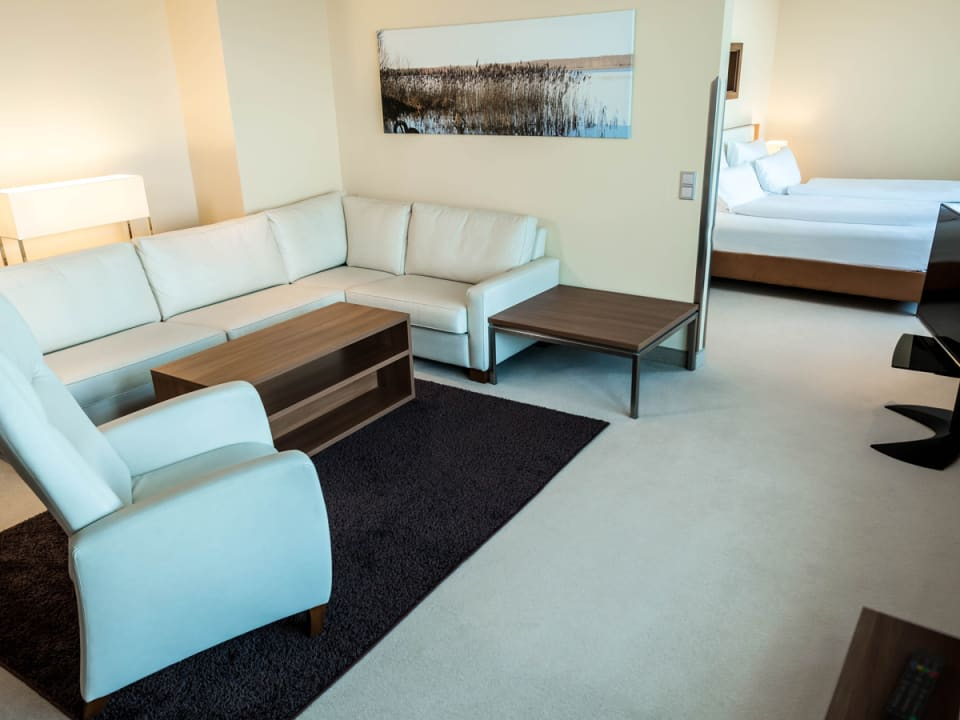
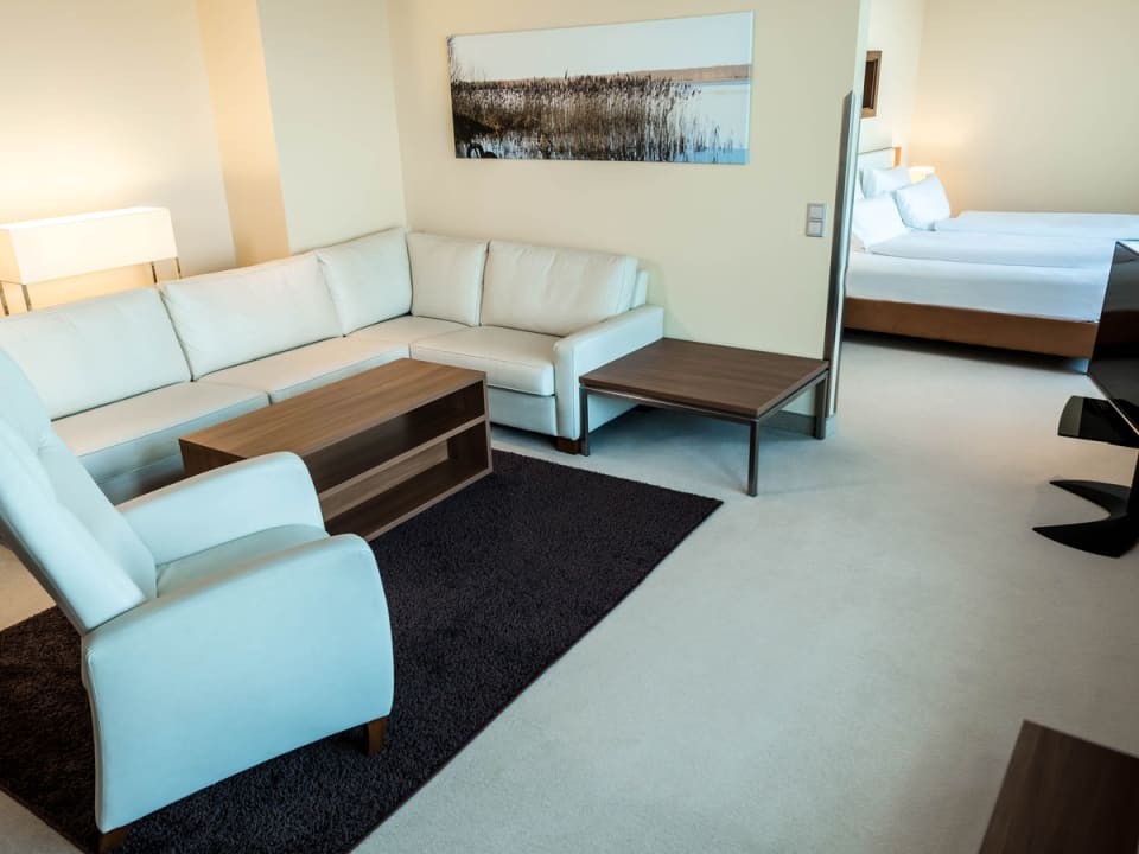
- remote control (914, 689)
